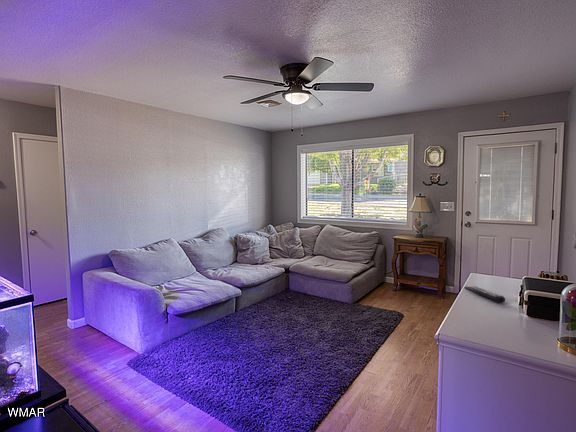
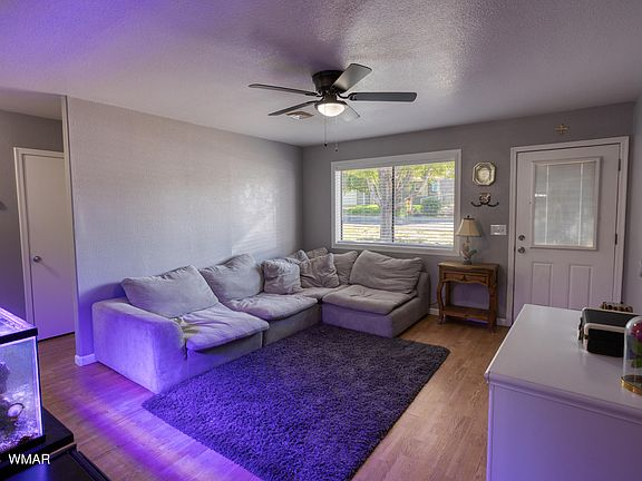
- remote control (483, 293)
